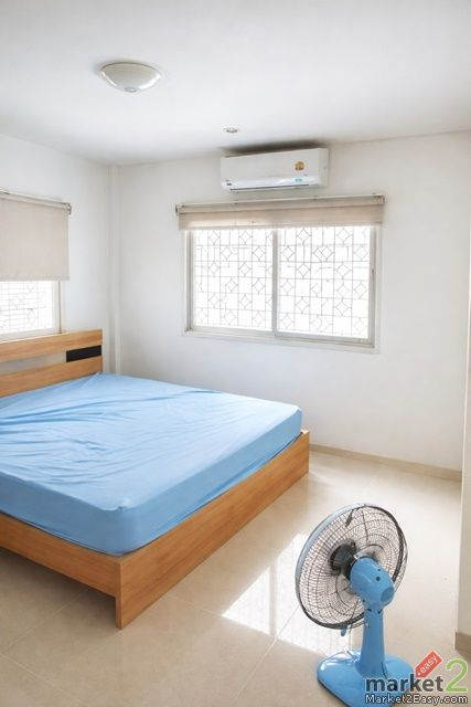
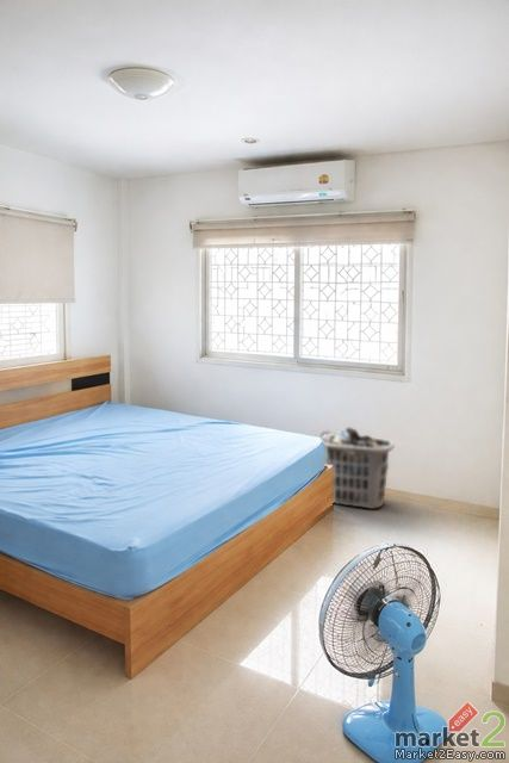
+ clothes hamper (354, 465)
